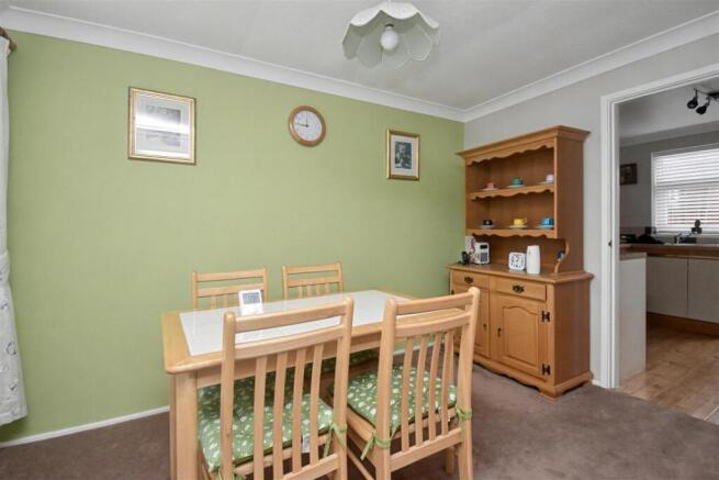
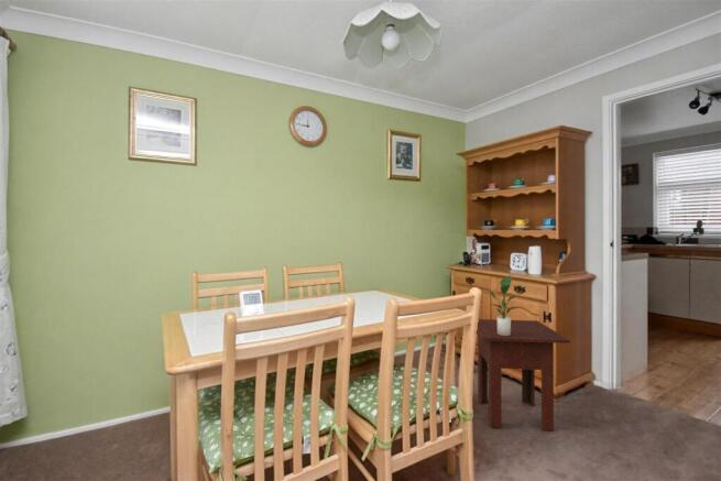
+ side table (512, 368)
+ potted plant (502, 305)
